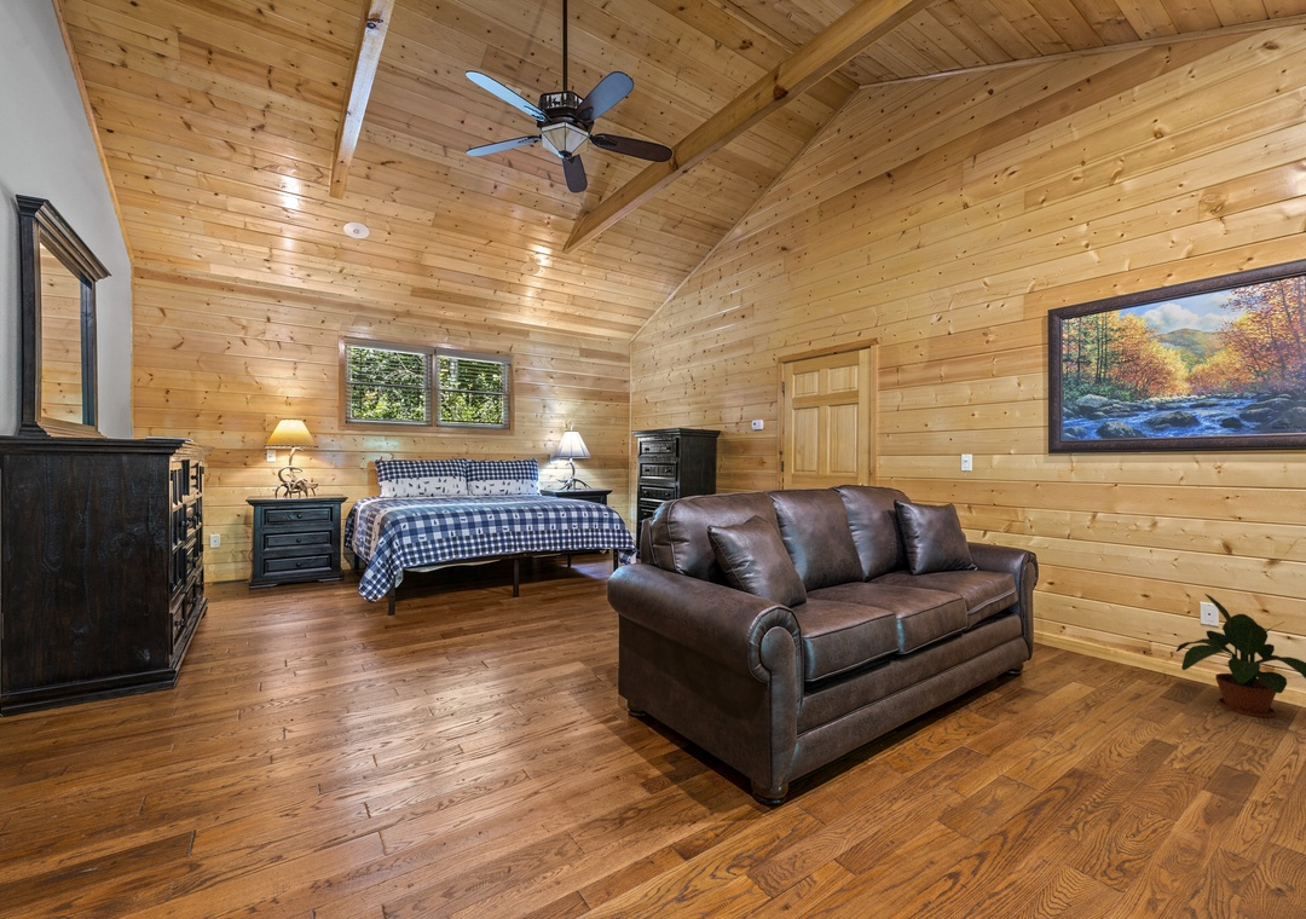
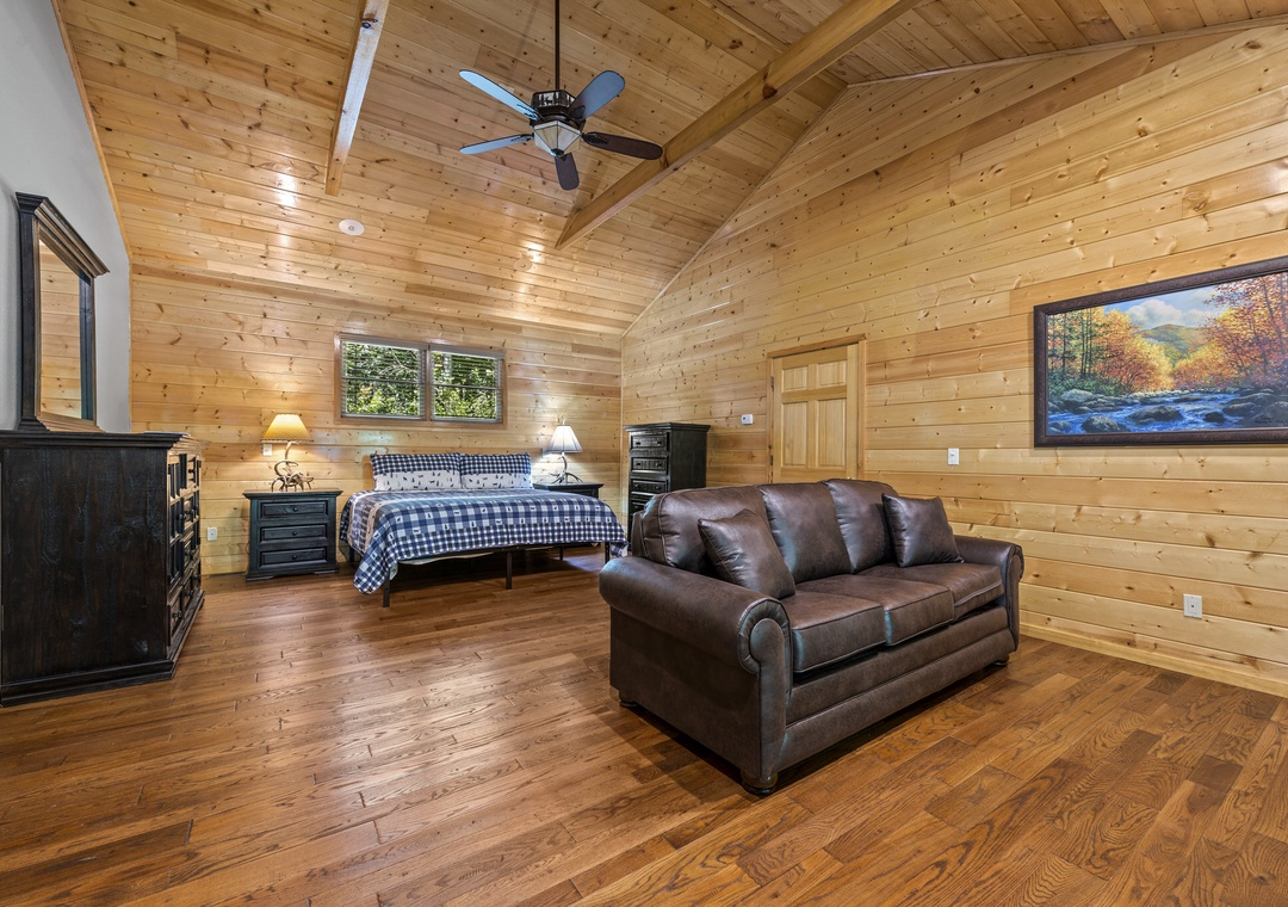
- potted plant (1244, 652)
